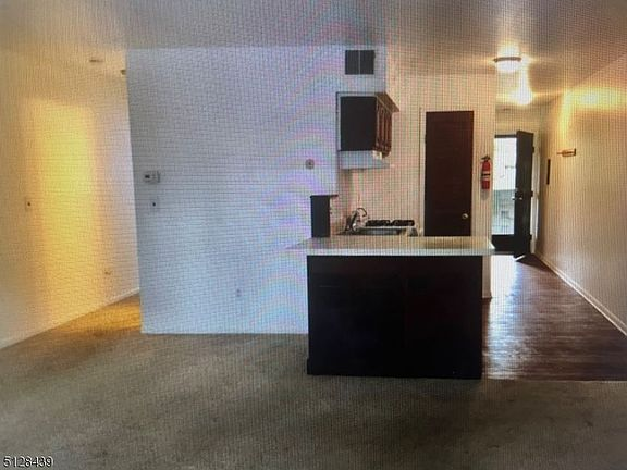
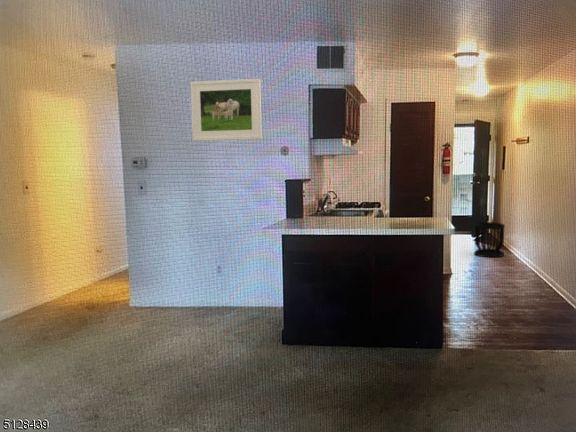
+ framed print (226, 110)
+ wastebasket (488, 239)
